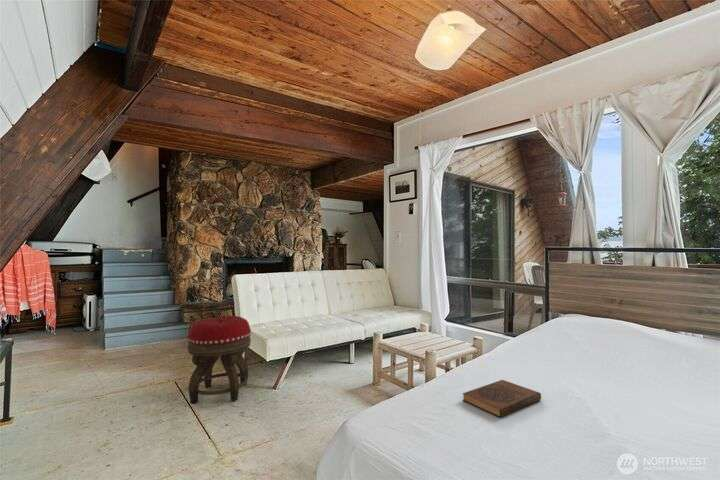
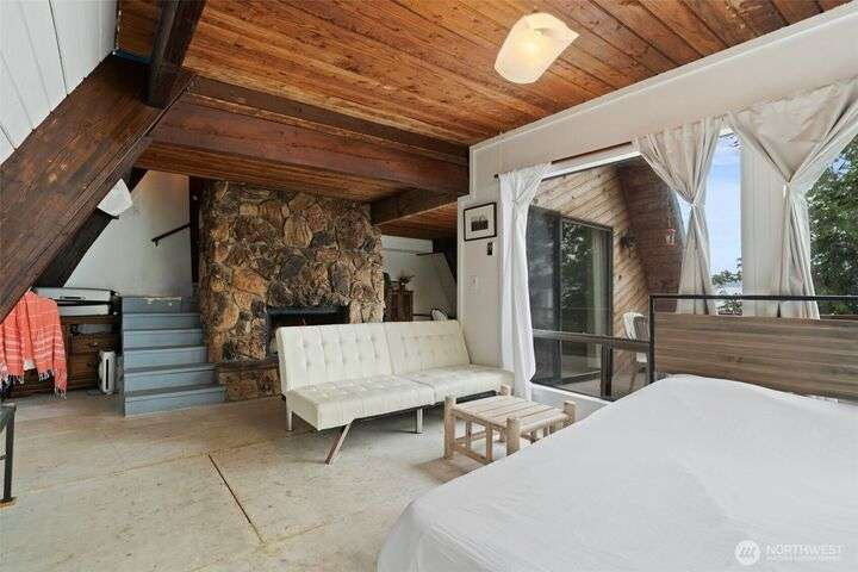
- book (501, 396)
- footstool (219, 355)
